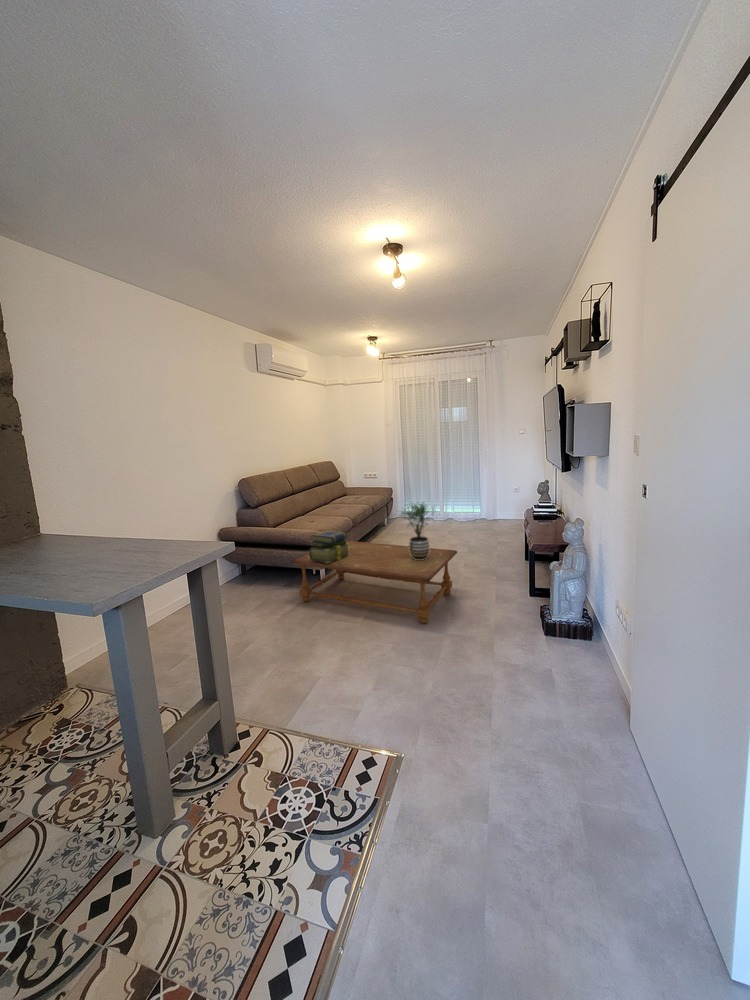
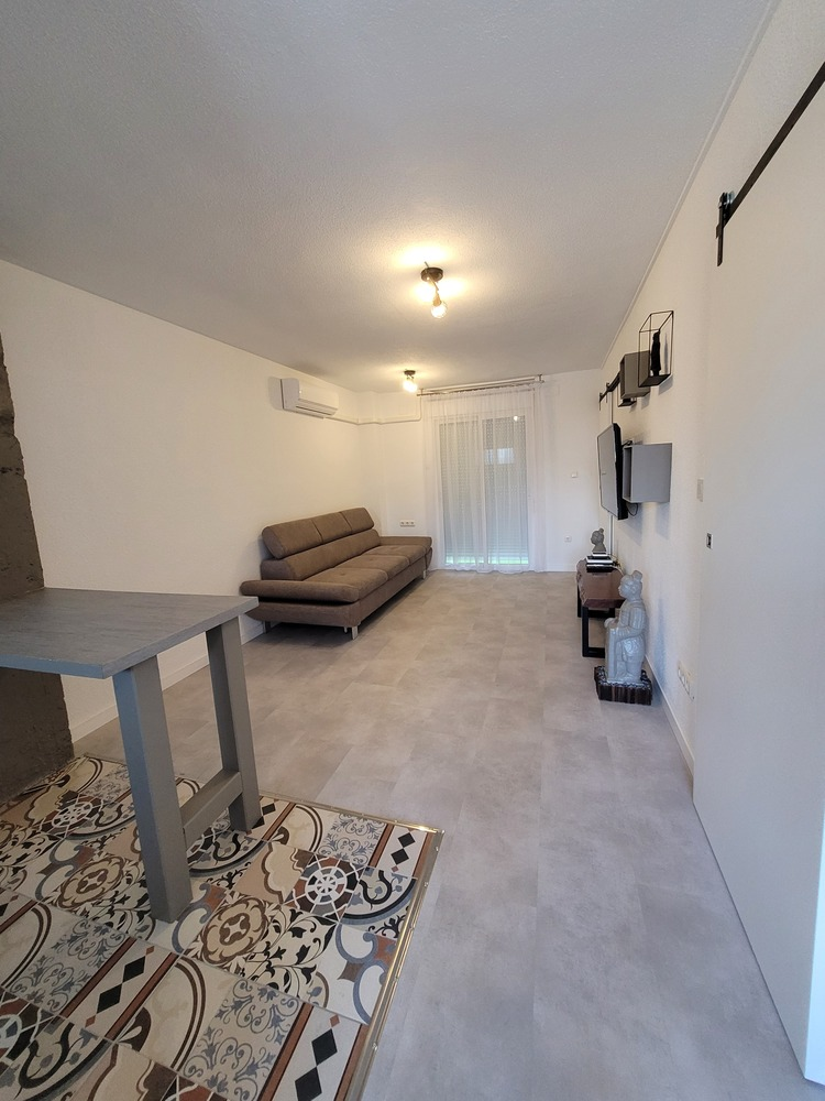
- coffee table (375, 576)
- potted plant (416, 529)
- stack of books (329, 545)
